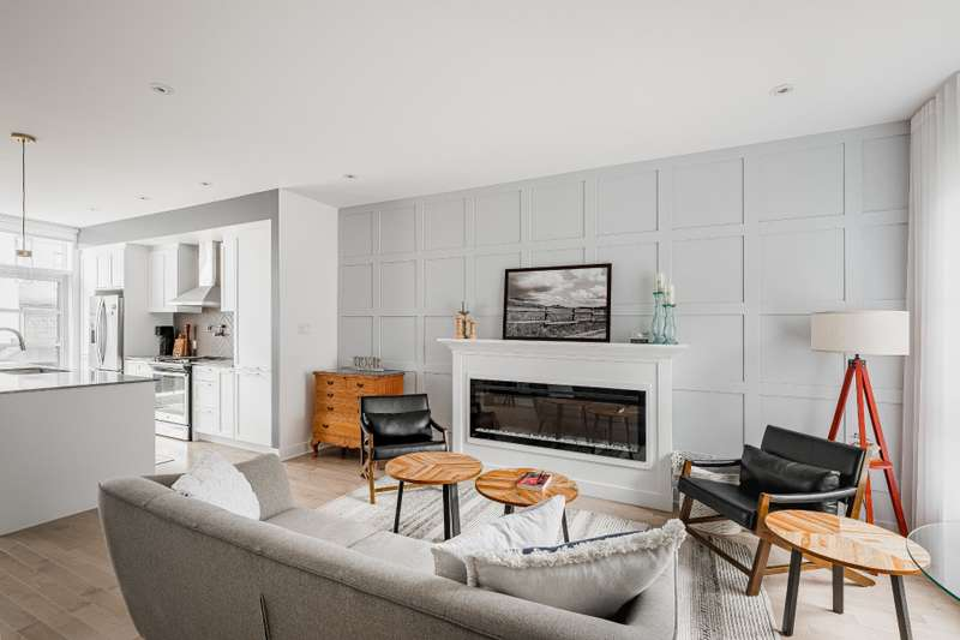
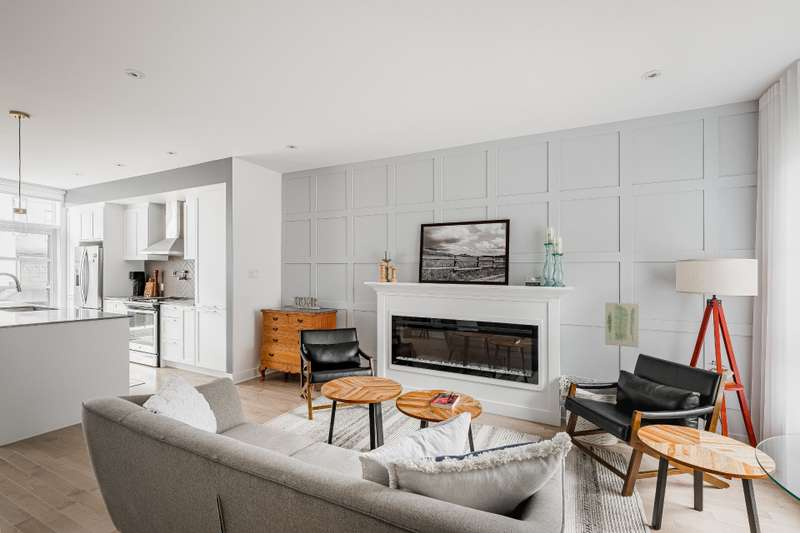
+ wall art (621, 324)
